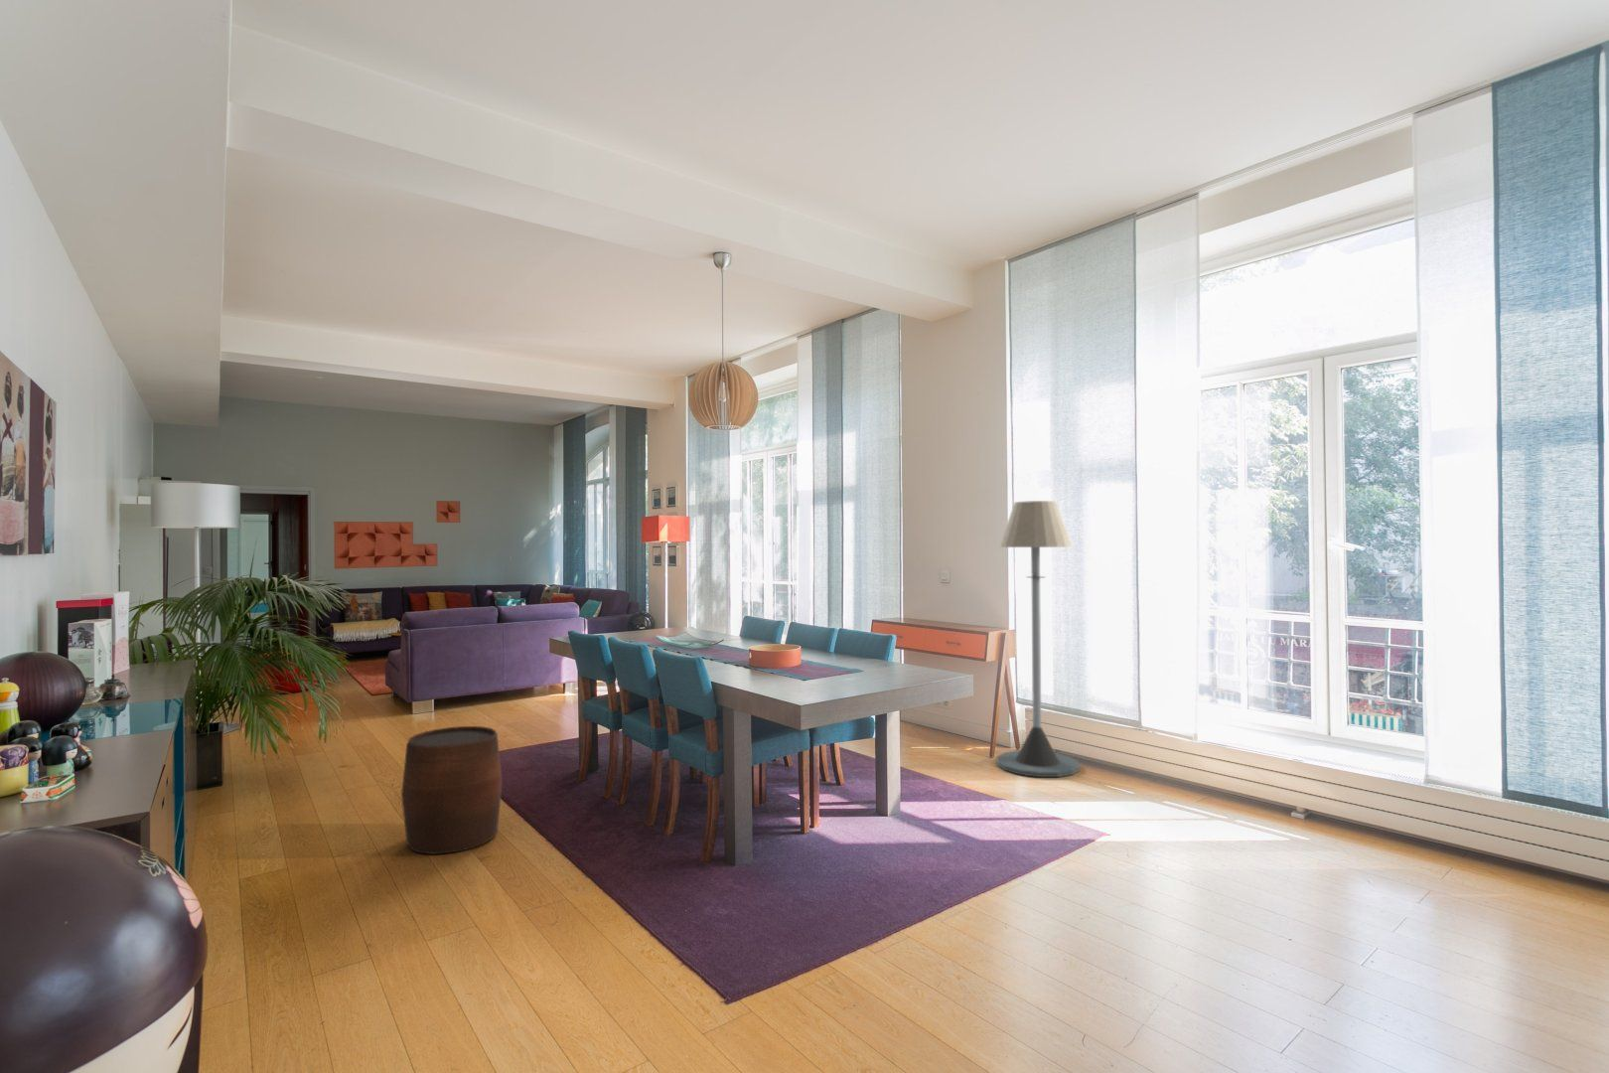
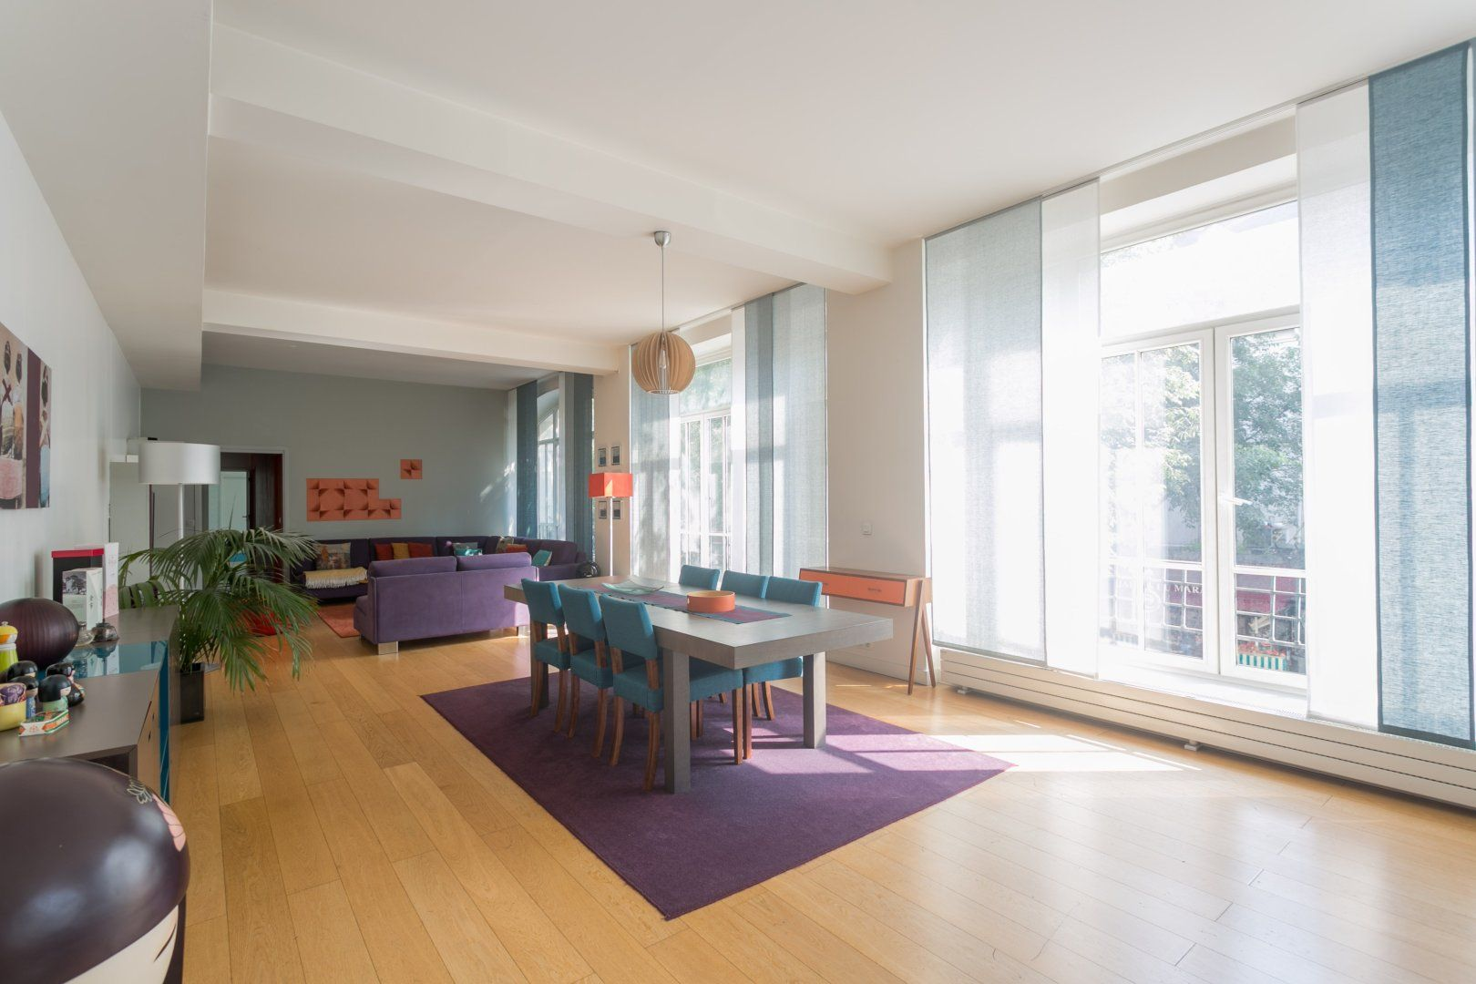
- stool (453, 787)
- floor lamp (1036, 632)
